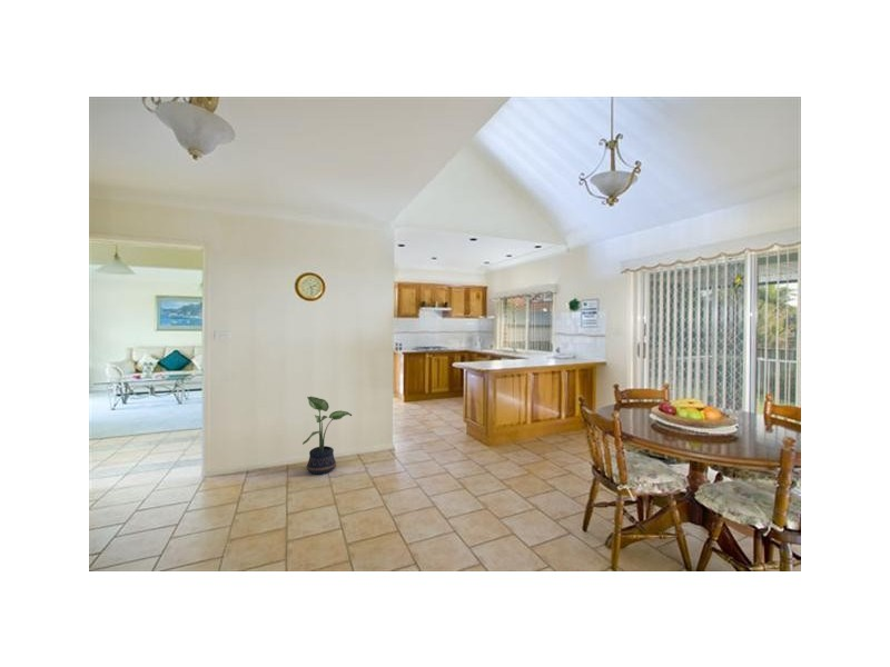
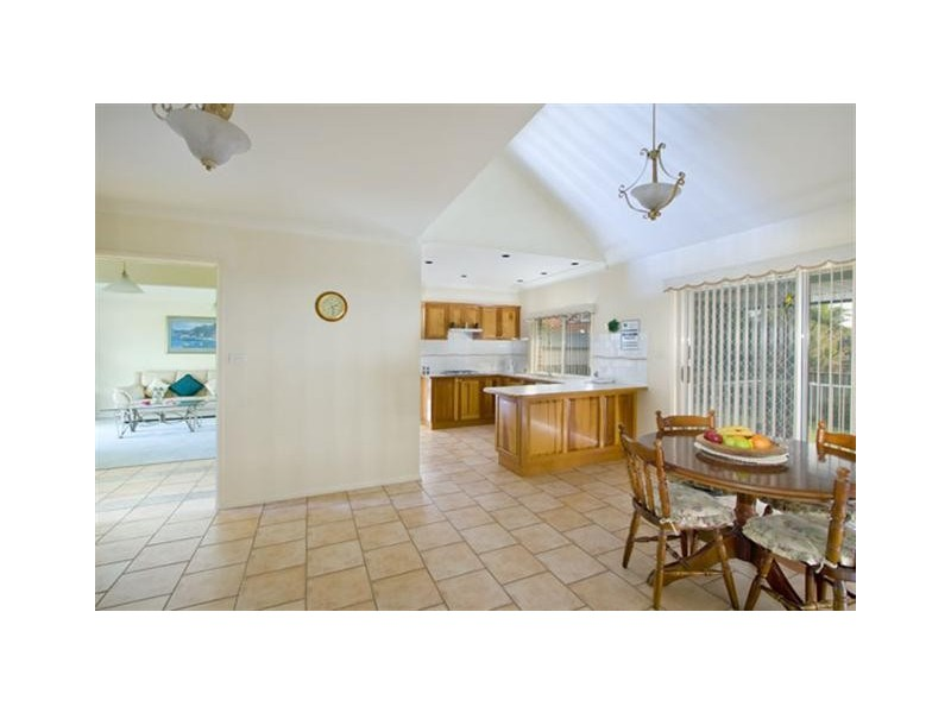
- potted plant (325, 432)
